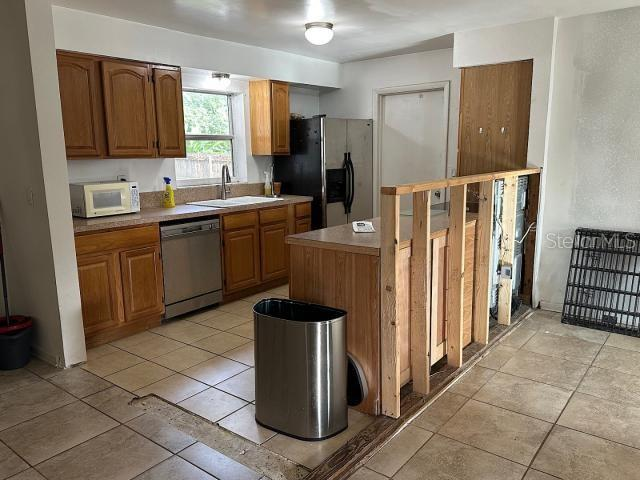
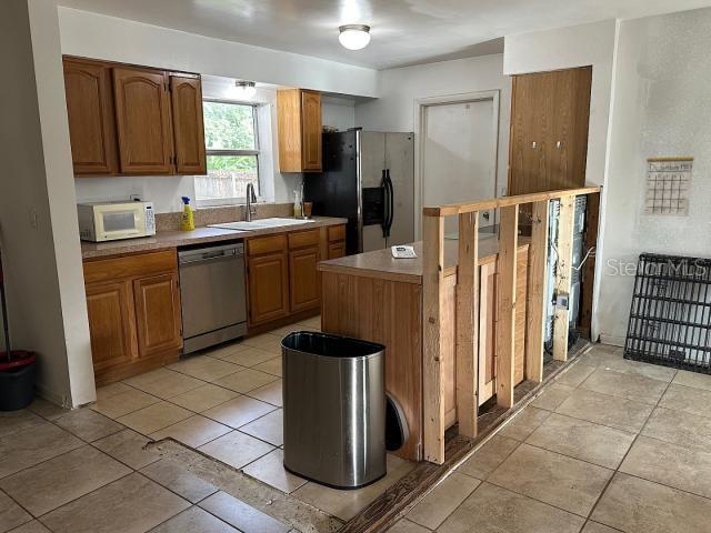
+ calendar (668, 180)
